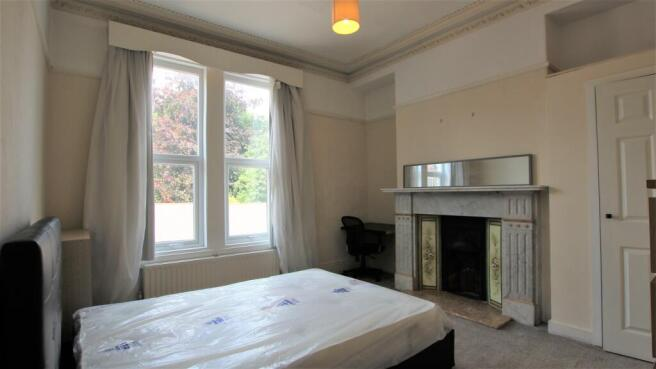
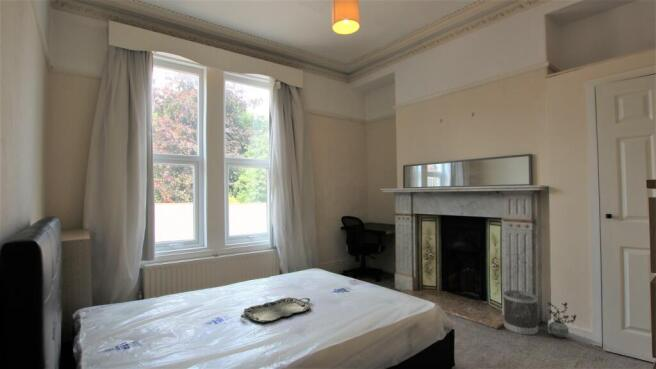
+ serving tray (277, 308)
+ potted plant (561, 319)
+ wastebasket (520, 311)
